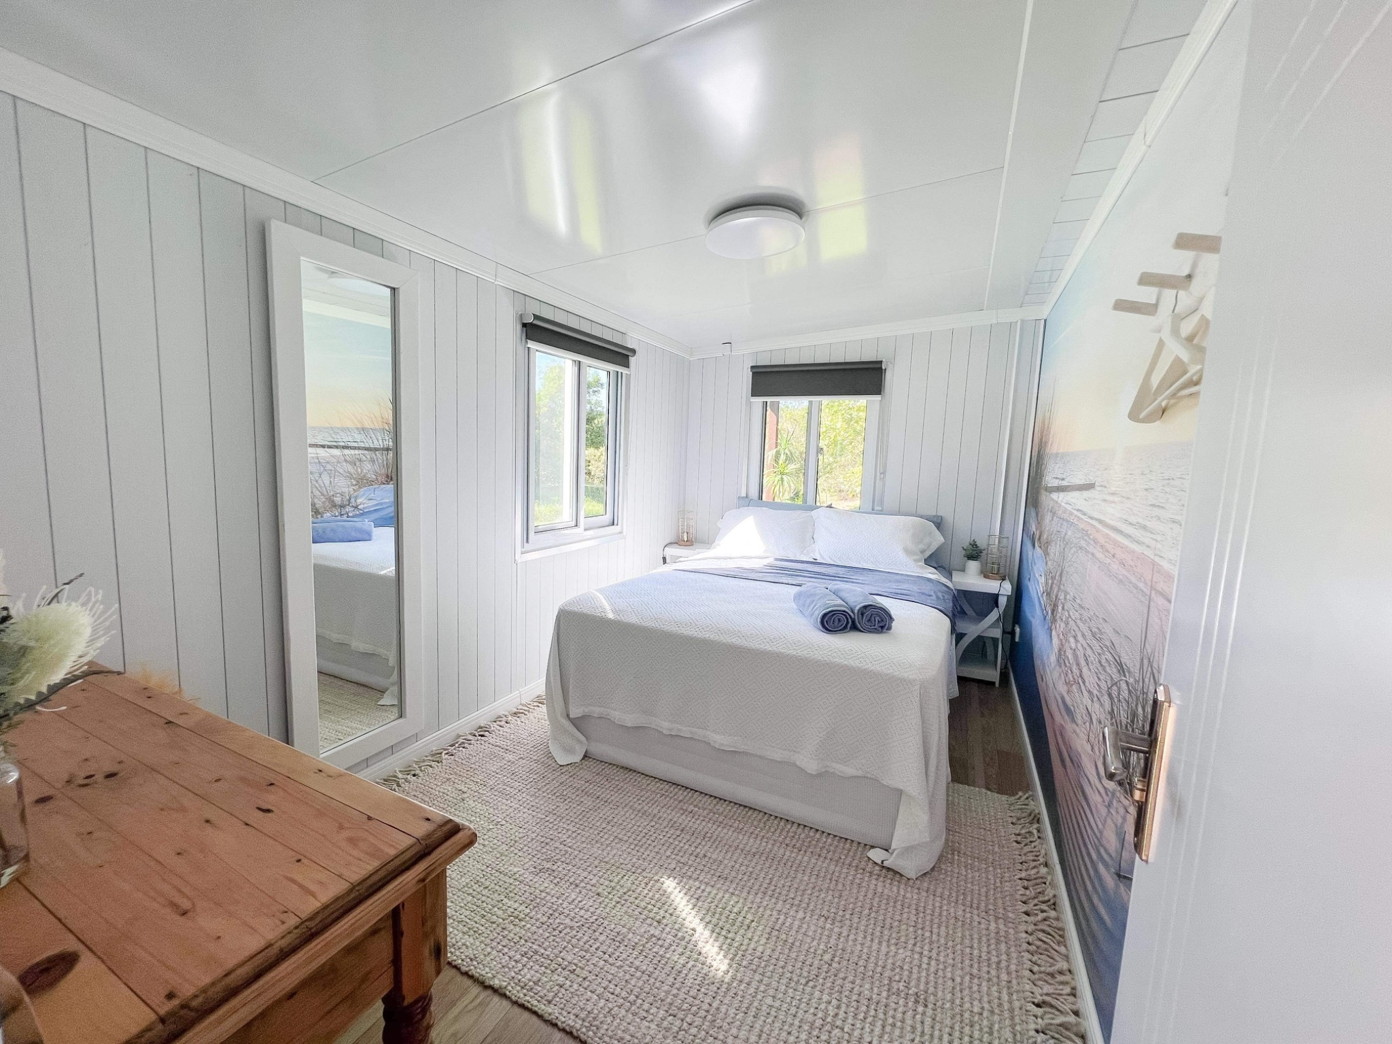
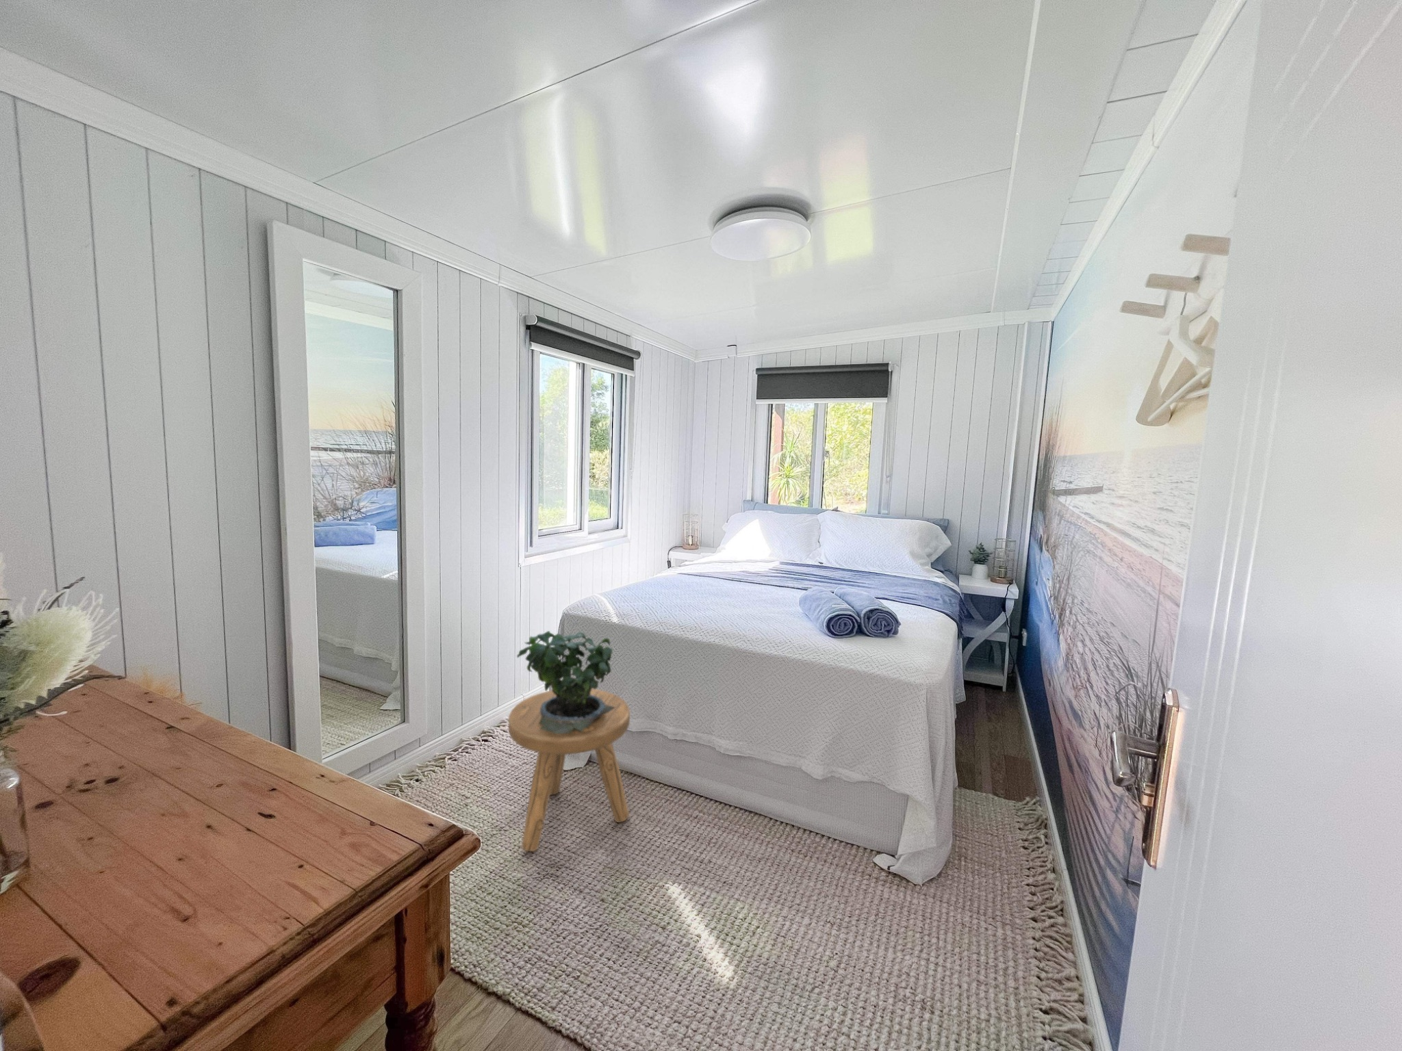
+ stool (564, 762)
+ potted plant (566, 670)
